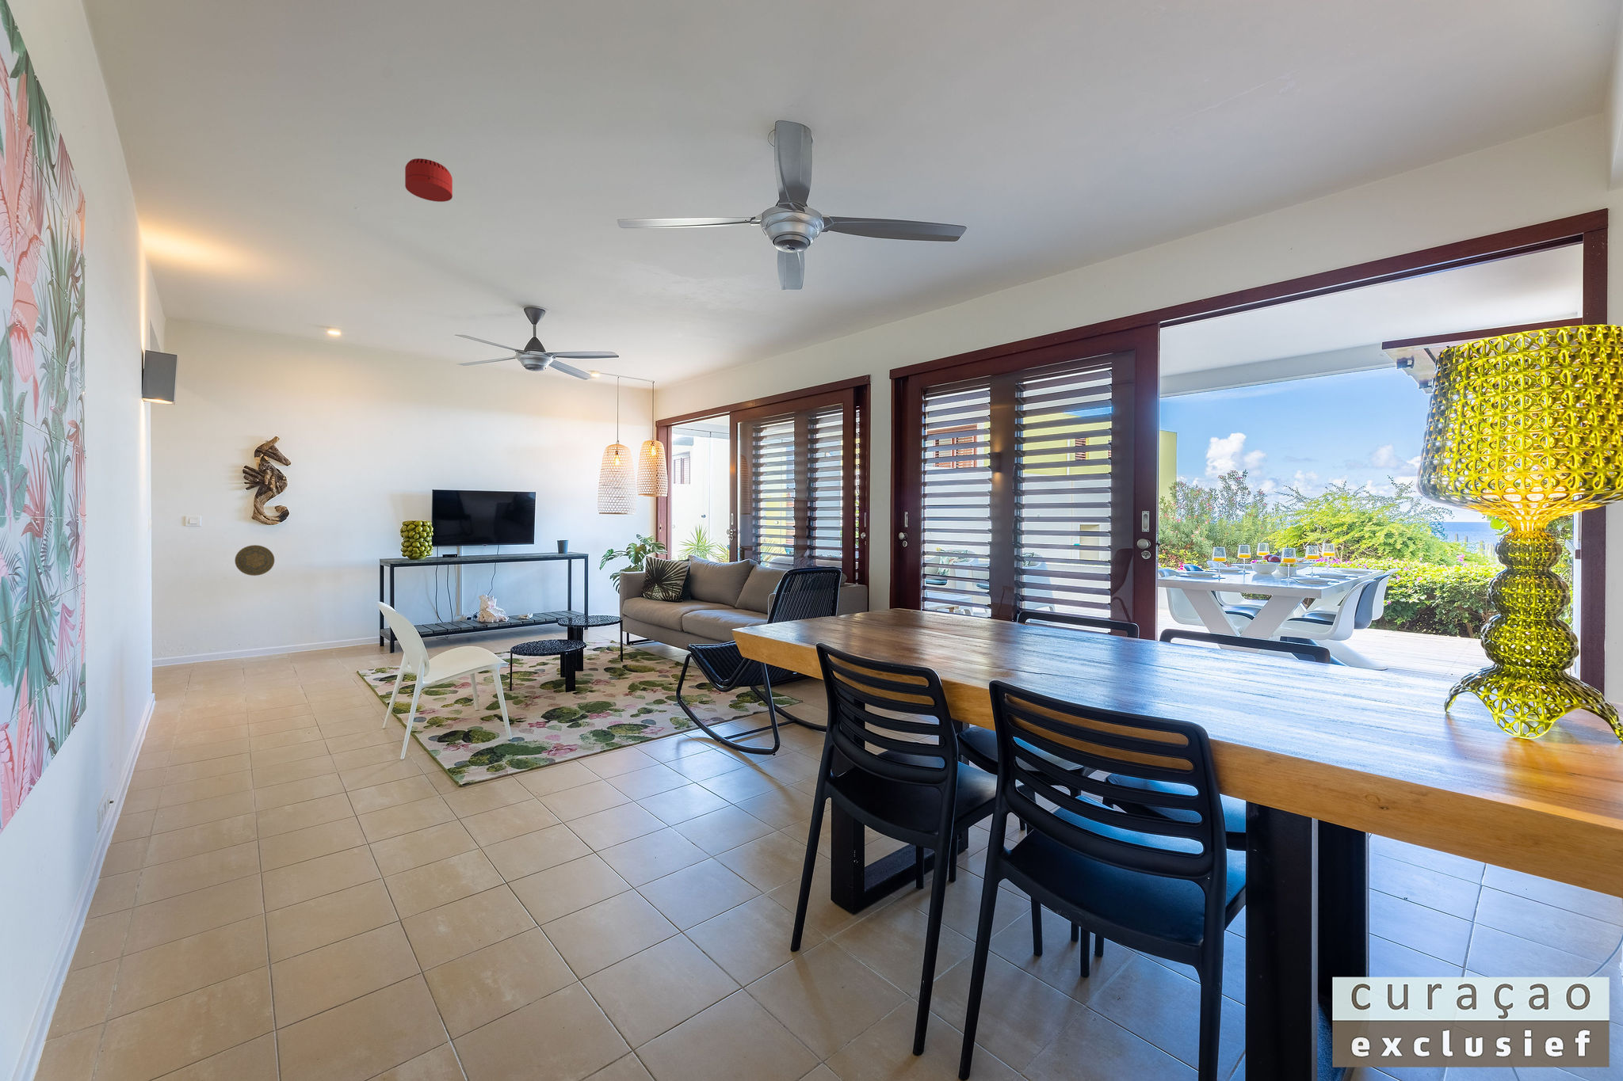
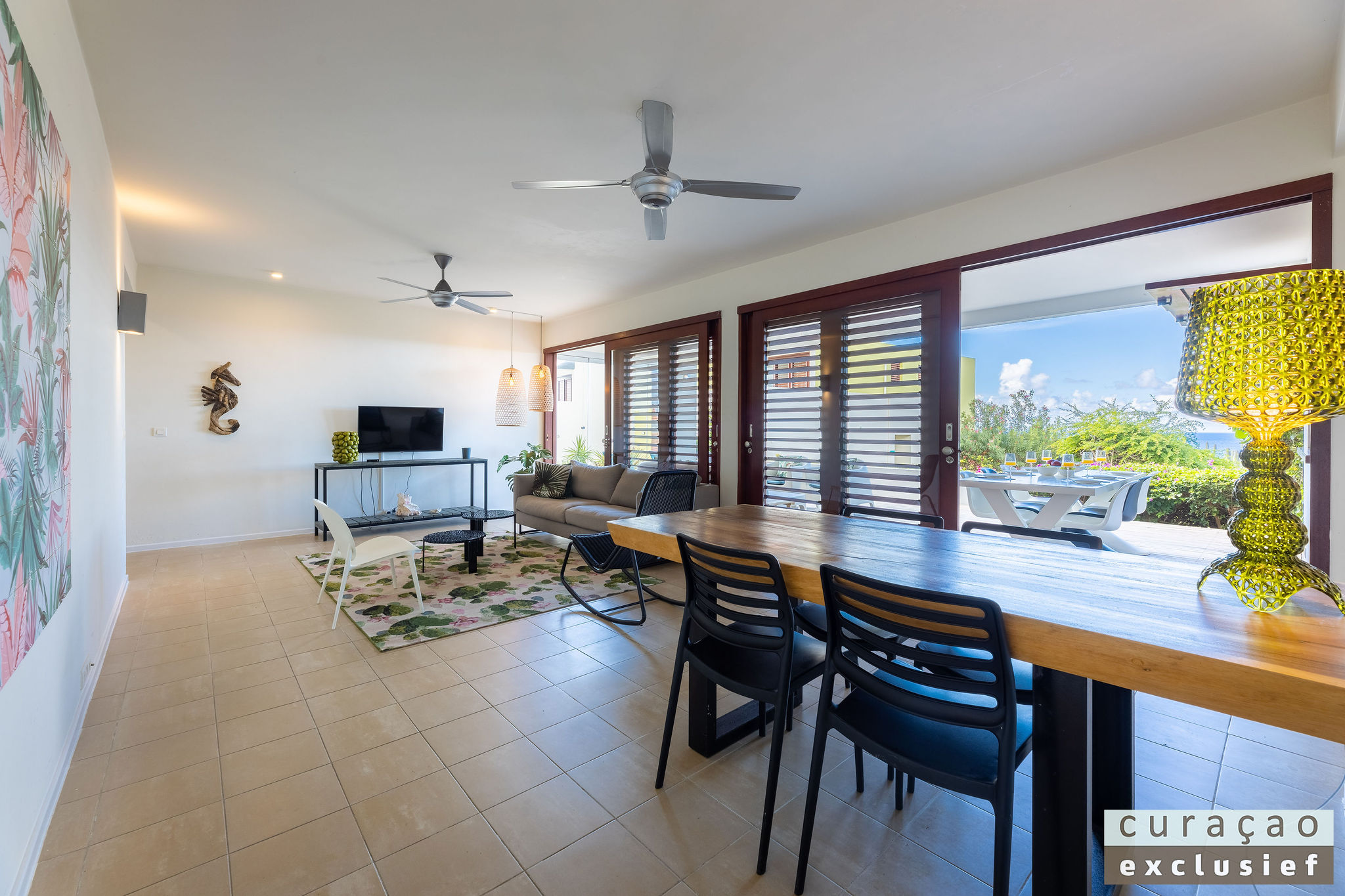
- smoke detector (428, 179)
- decorative plate (255, 560)
